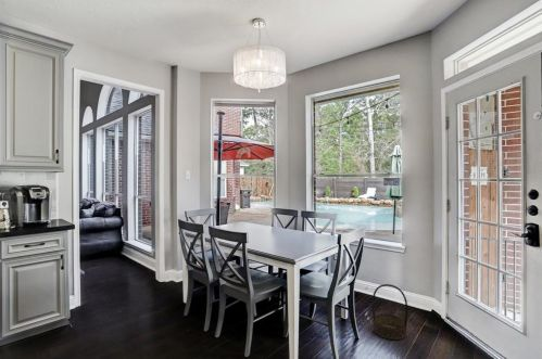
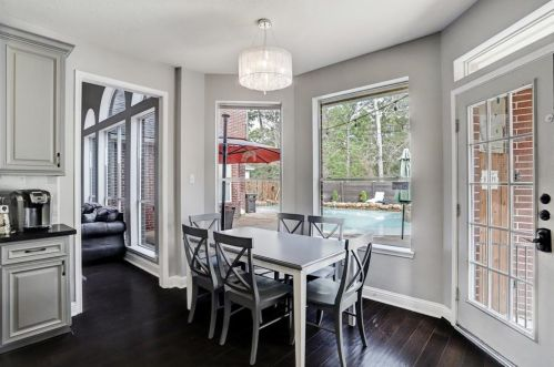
- basket (389, 315)
